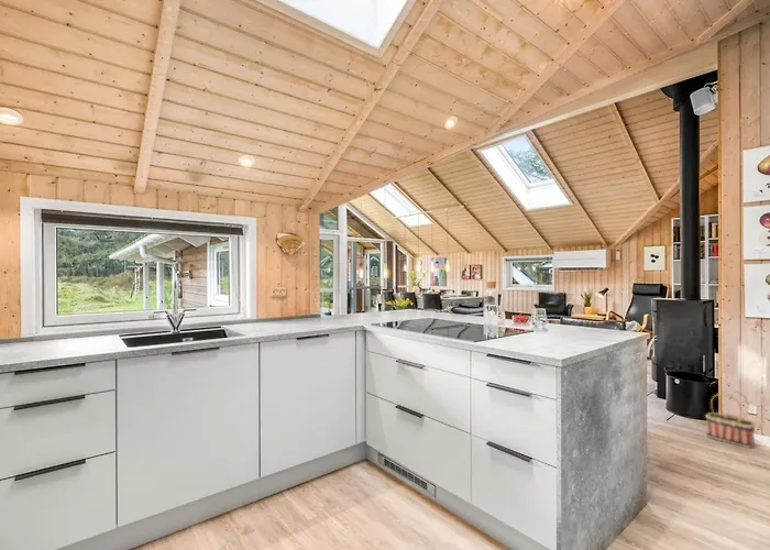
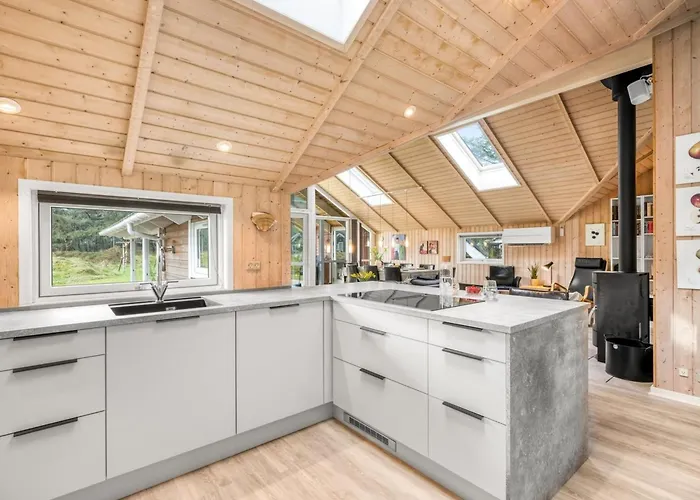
- basket (730, 416)
